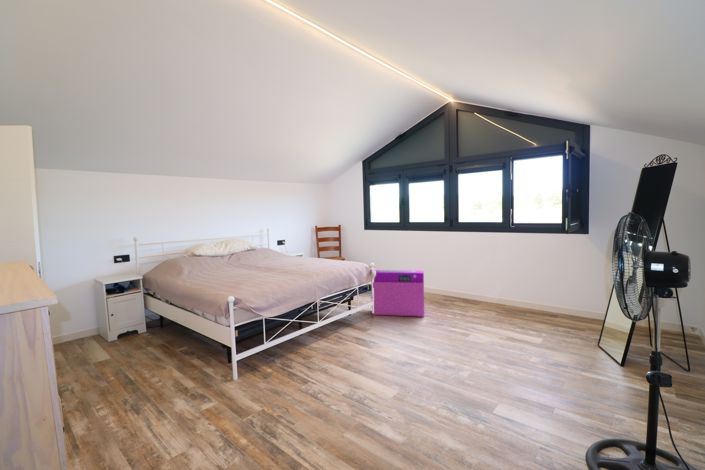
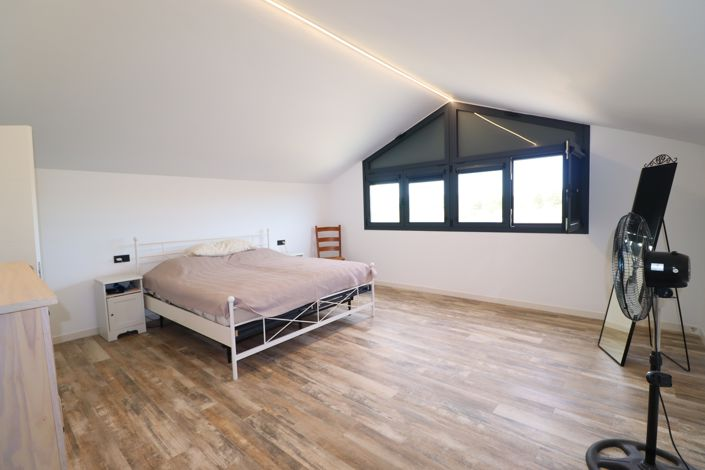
- air purifier (398, 292)
